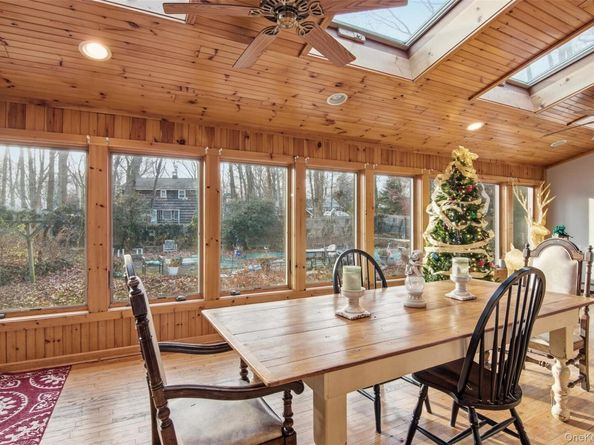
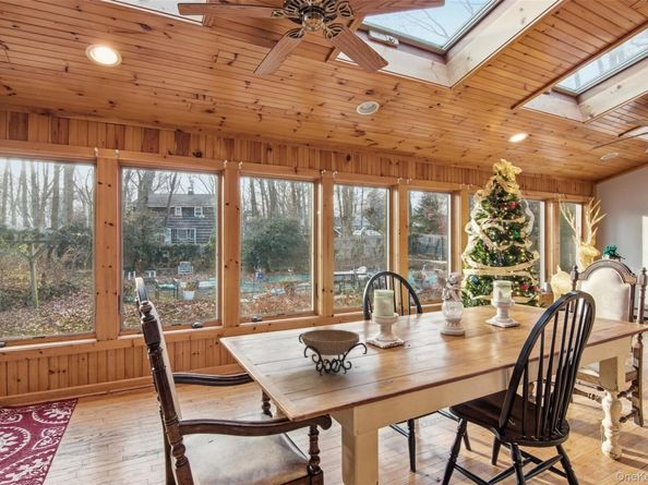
+ decorative bowl (331, 353)
